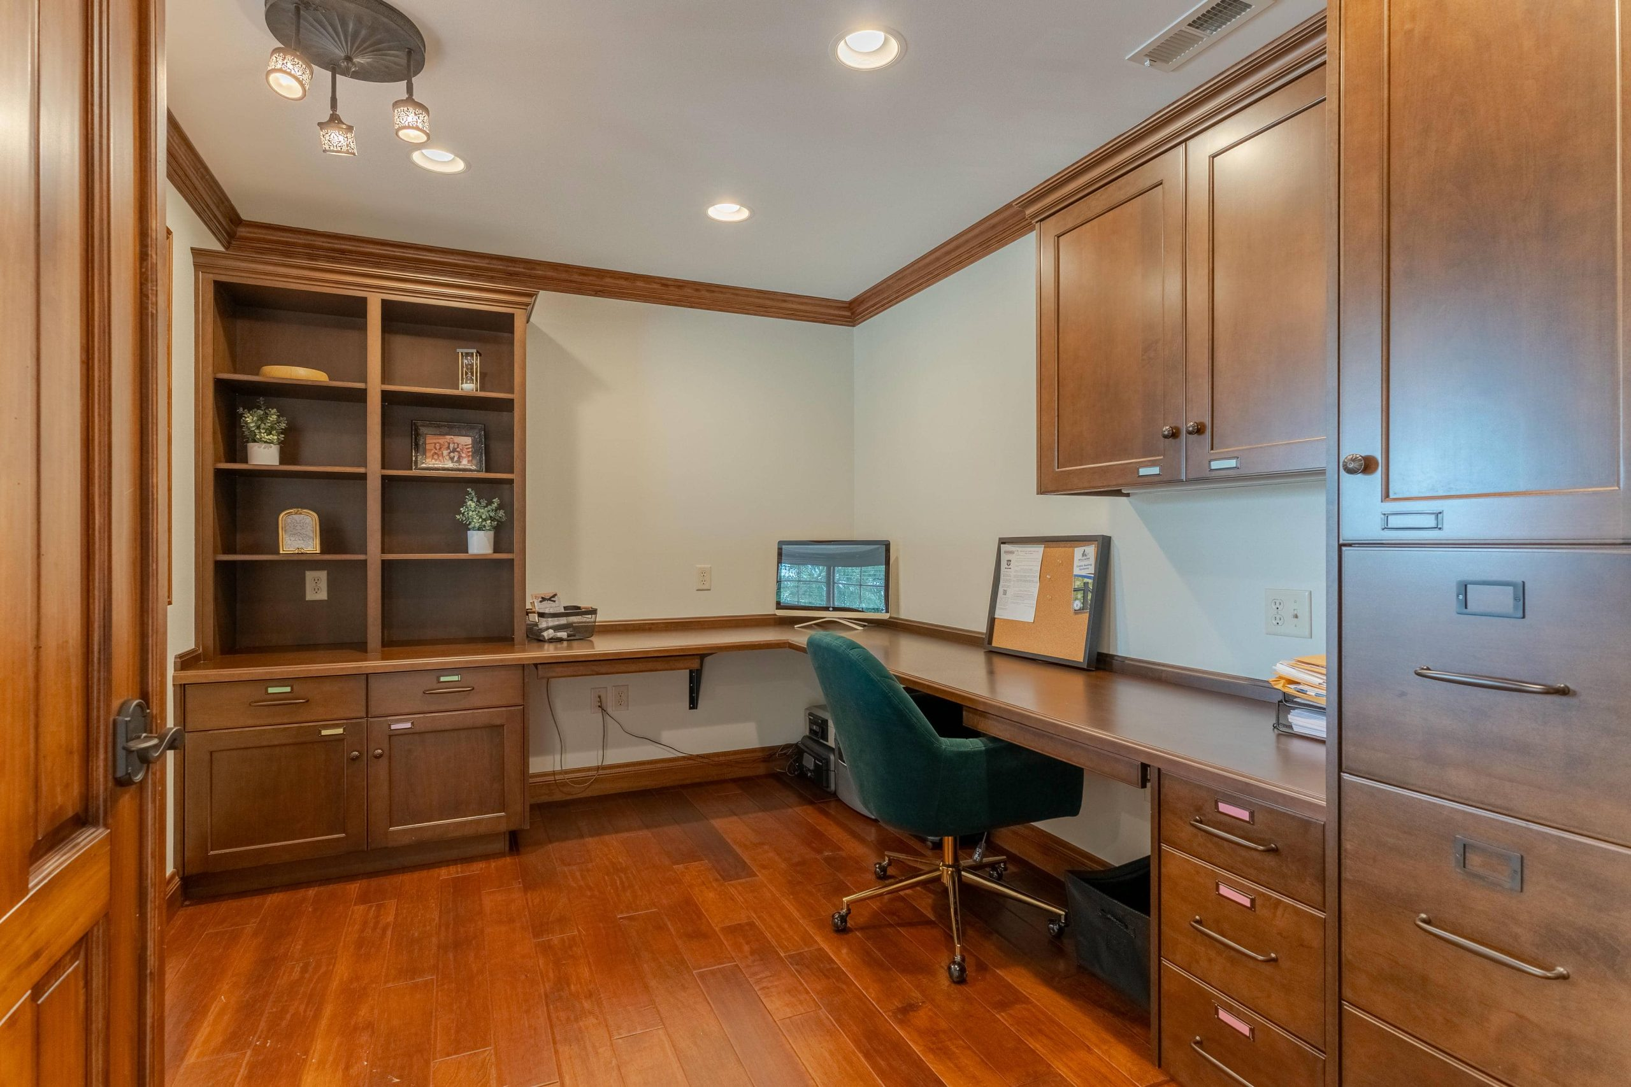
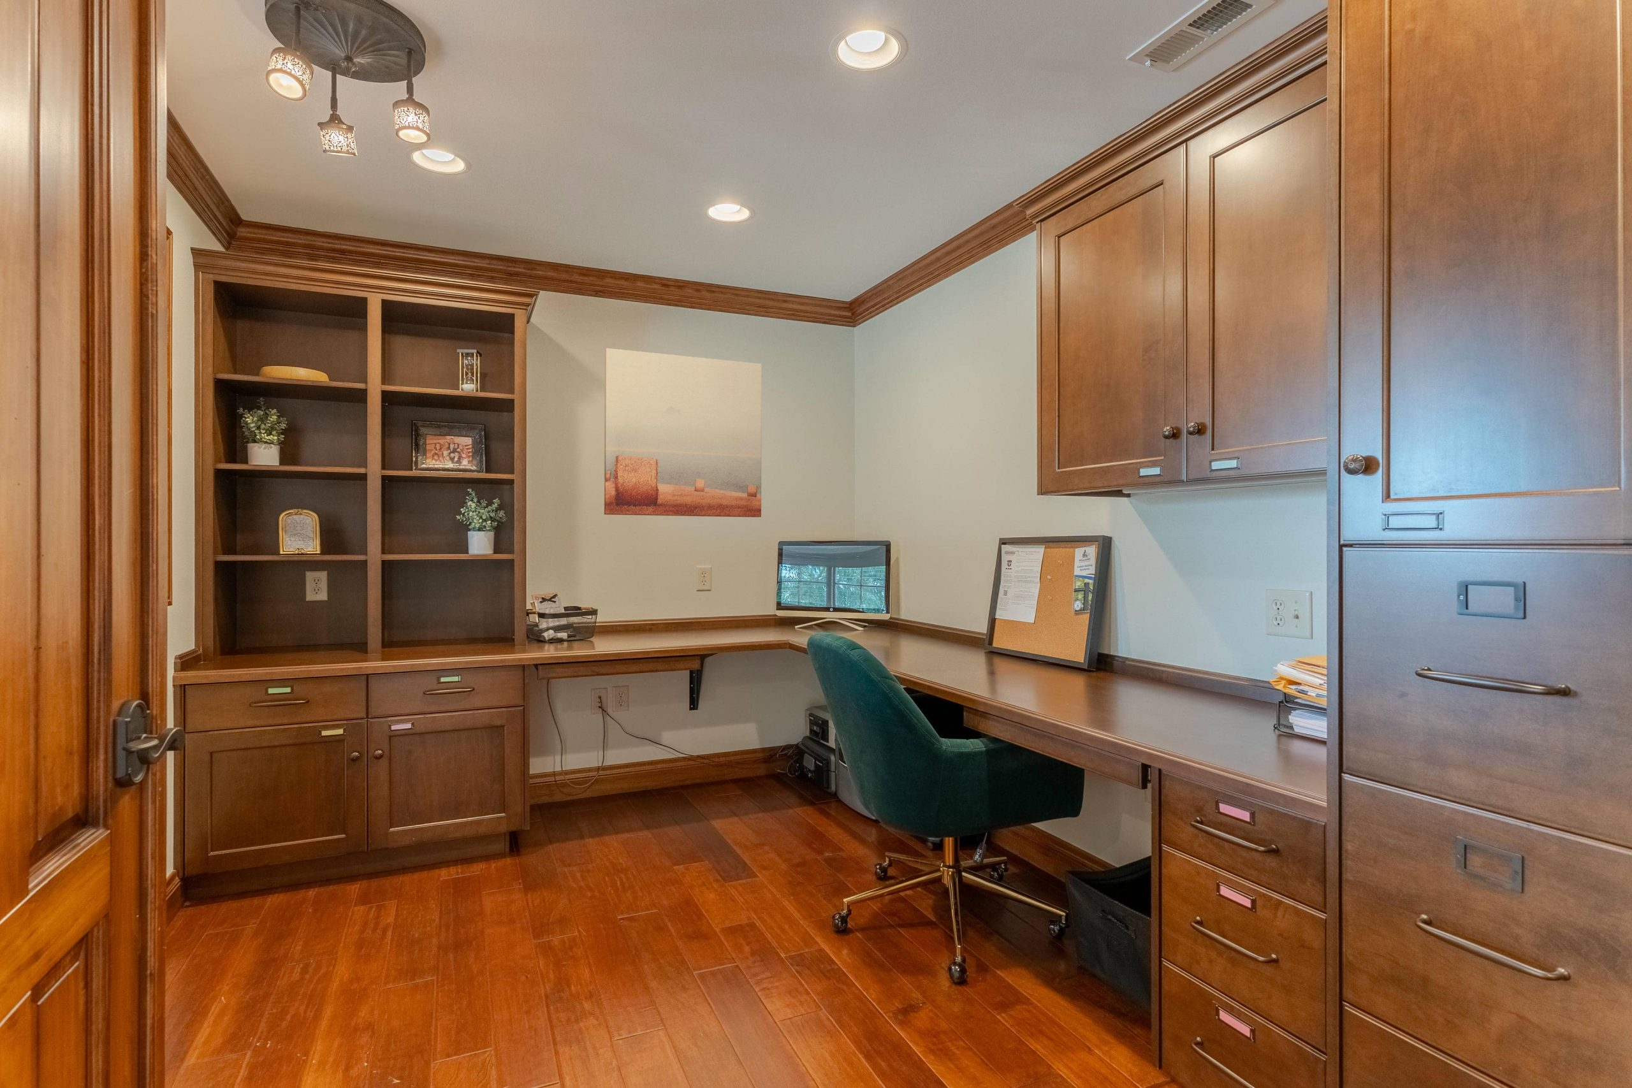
+ wall art (685, 436)
